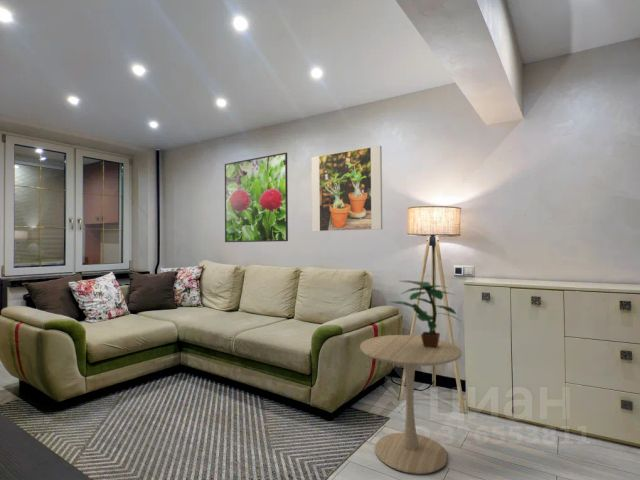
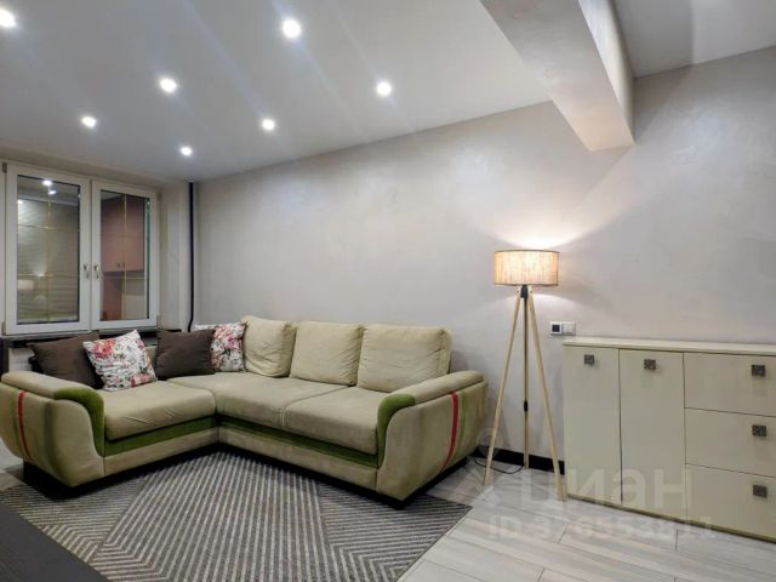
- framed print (344, 191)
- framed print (254, 200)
- potted plant (425, 312)
- side table (409, 399)
